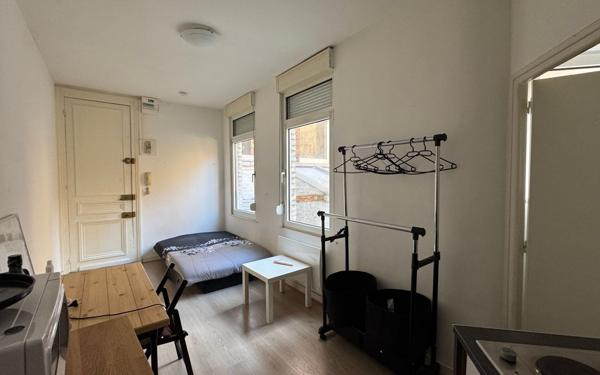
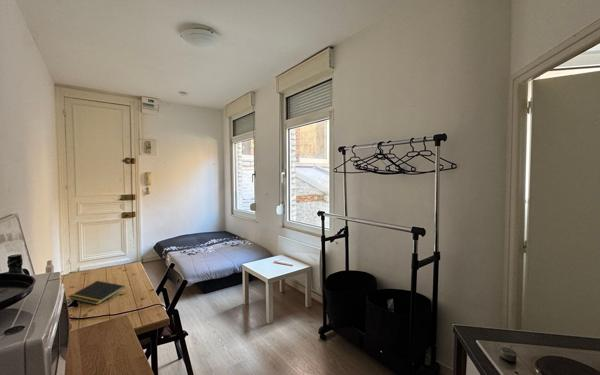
+ notepad (97, 292)
